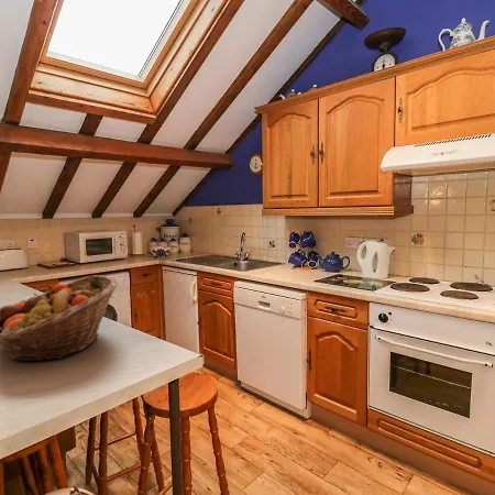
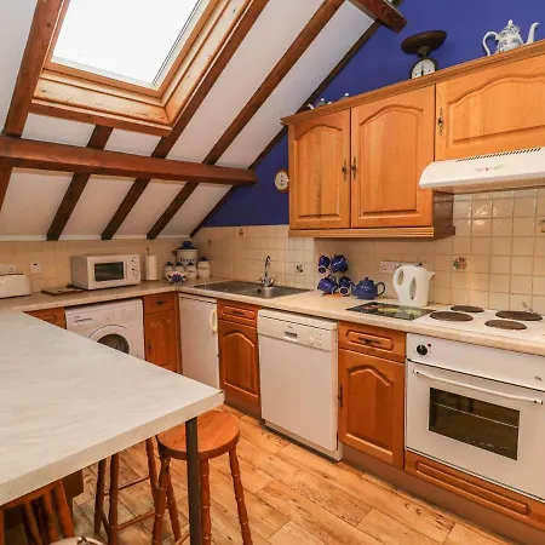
- fruit basket (57, 312)
